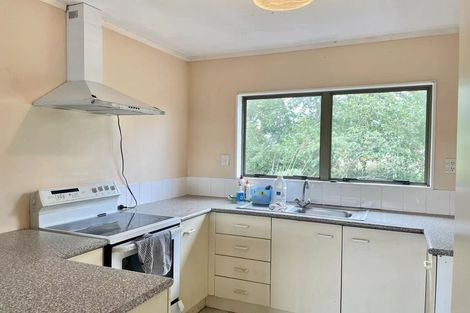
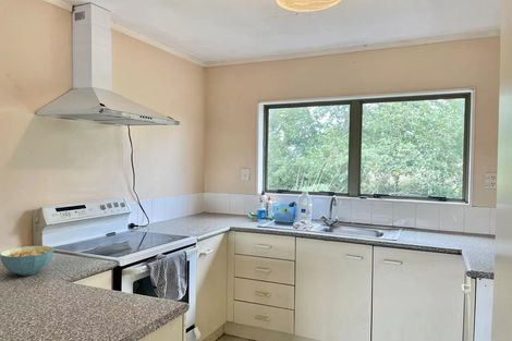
+ cereal bowl (27, 261)
